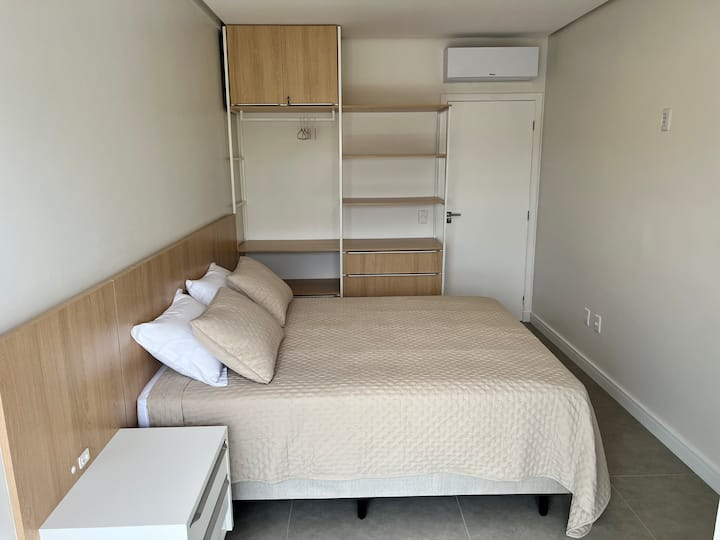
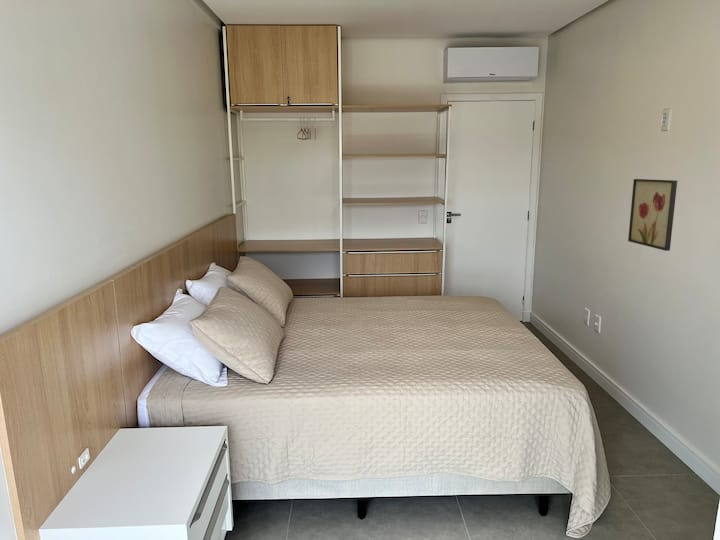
+ wall art (652, 213)
